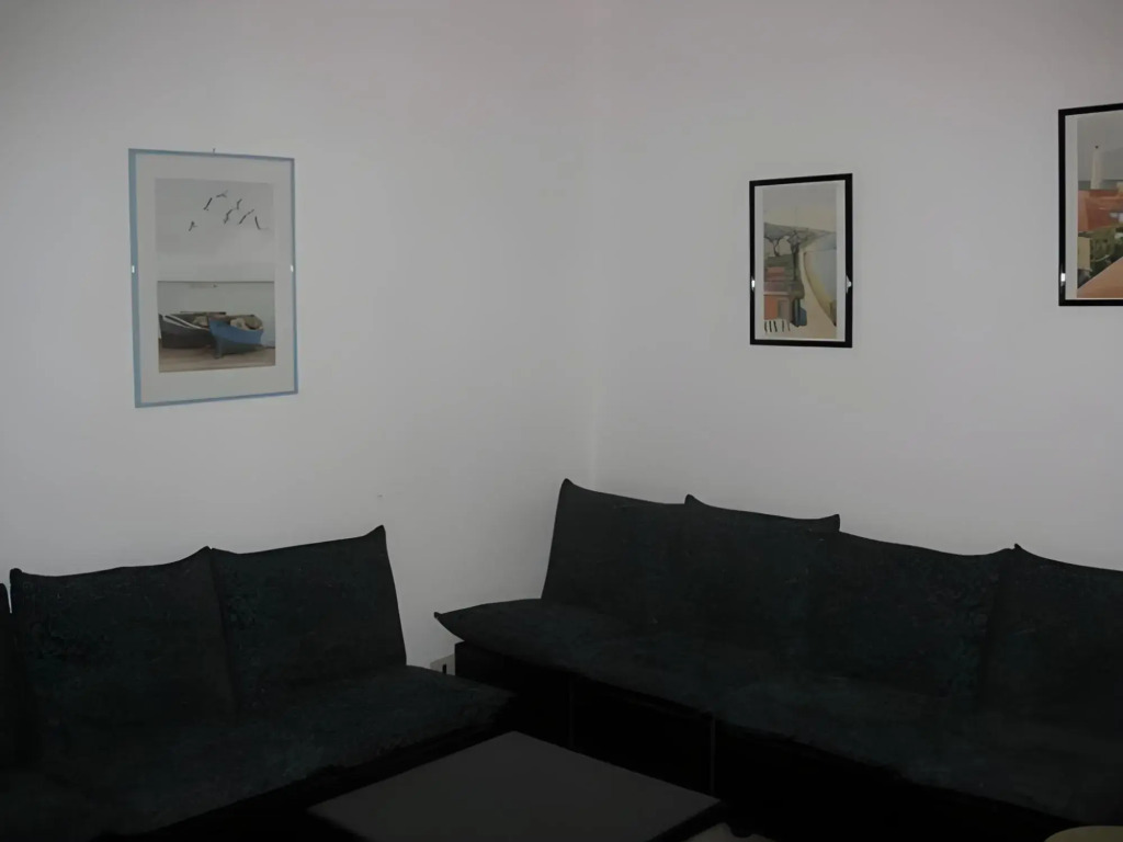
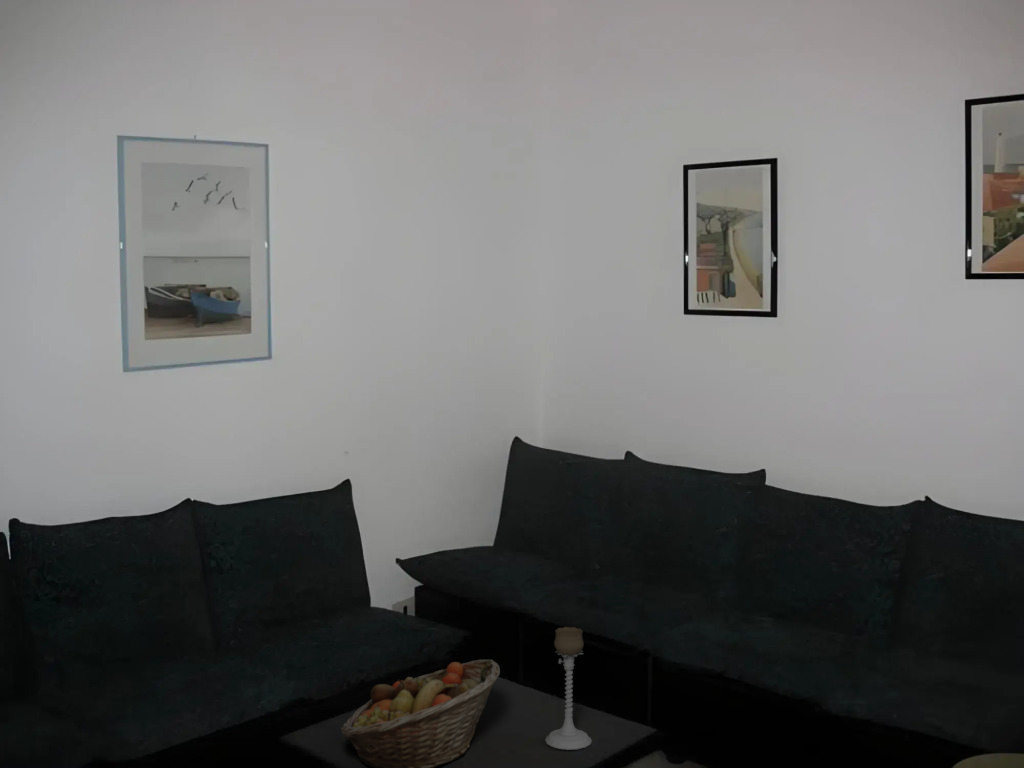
+ fruit basket (423, 710)
+ candle holder (568, 685)
